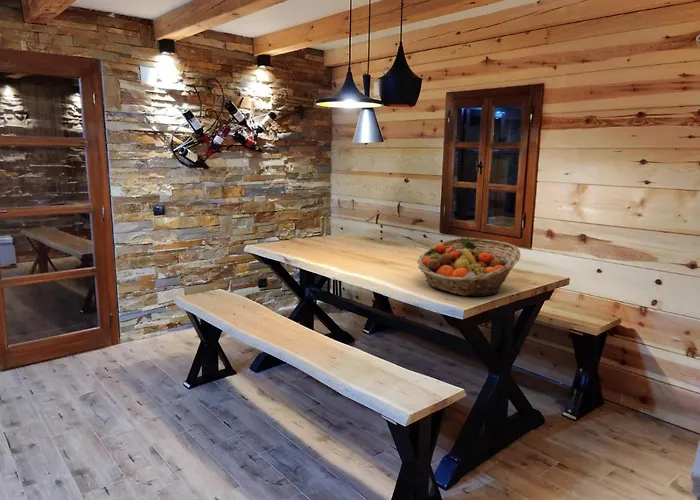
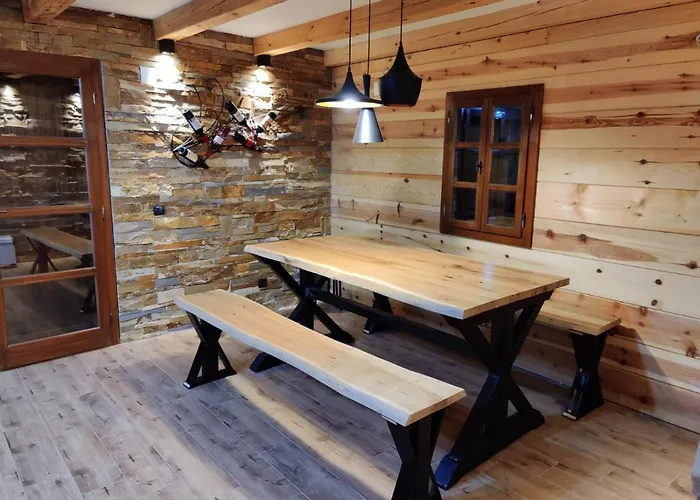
- fruit basket (466, 265)
